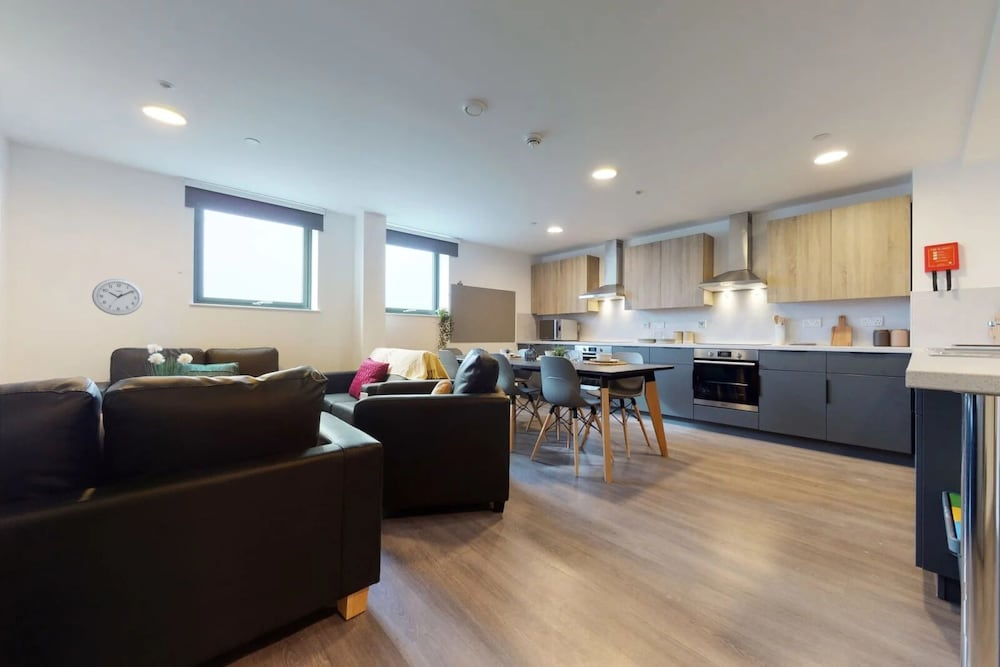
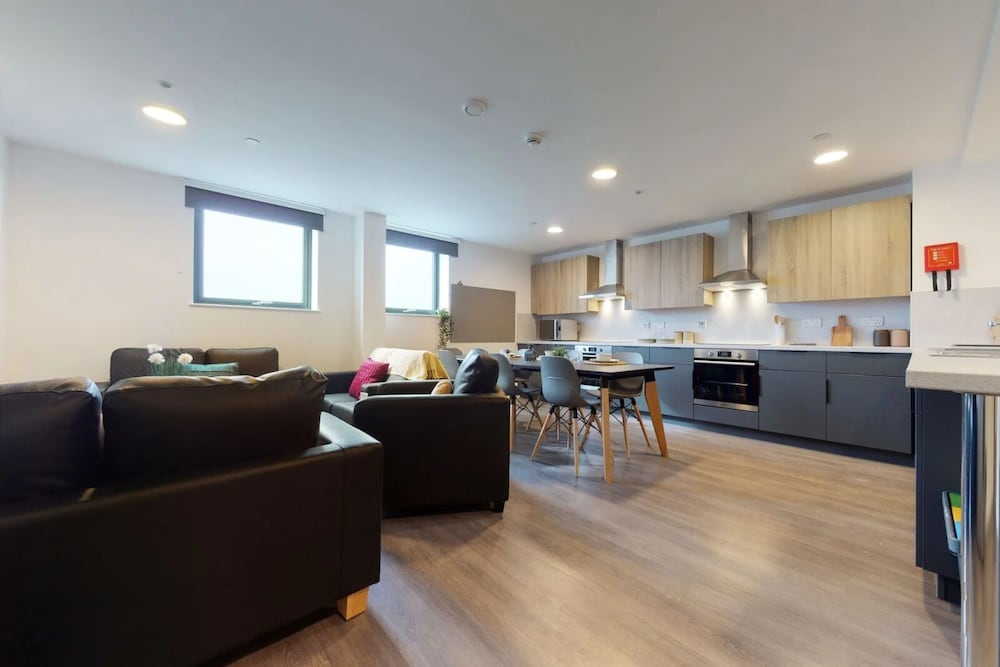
- wall clock (118, 297)
